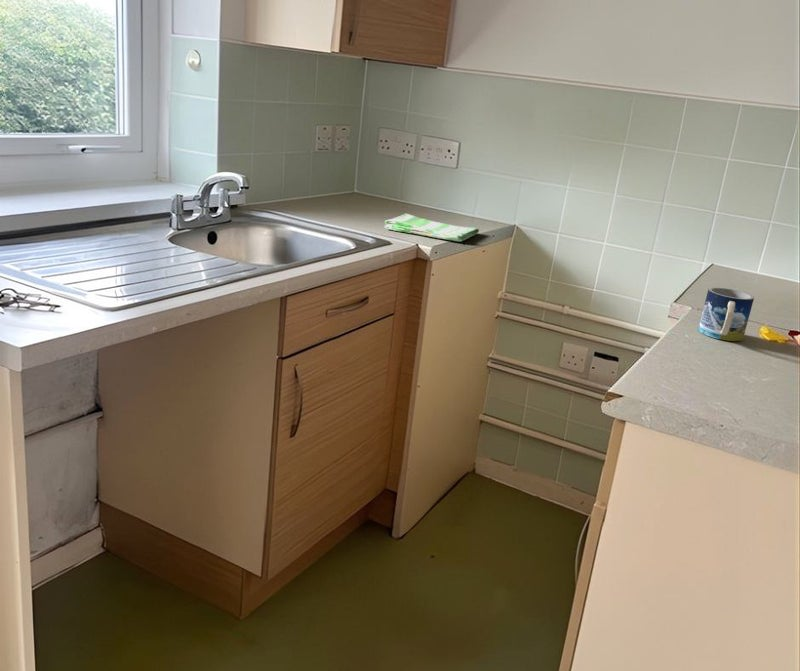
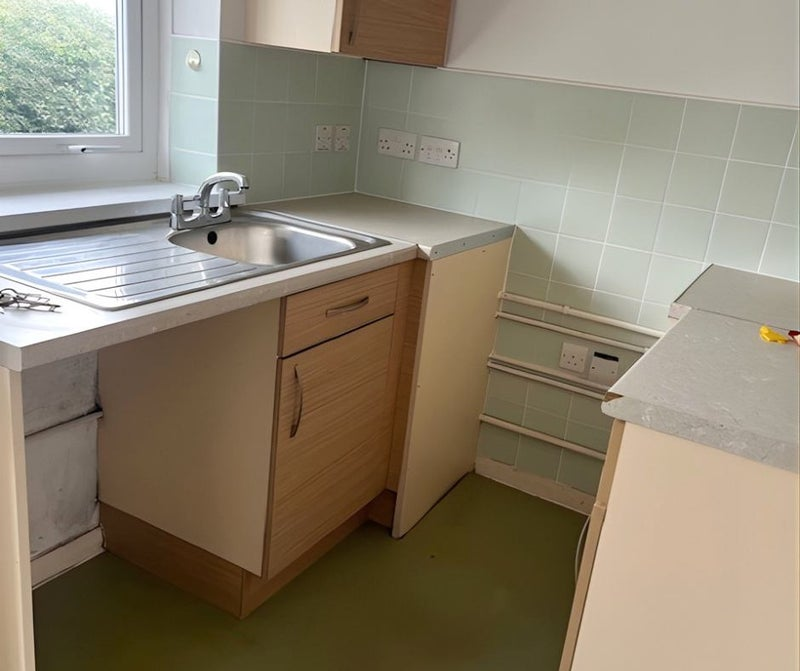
- mug (726, 315)
- dish towel (432, 226)
